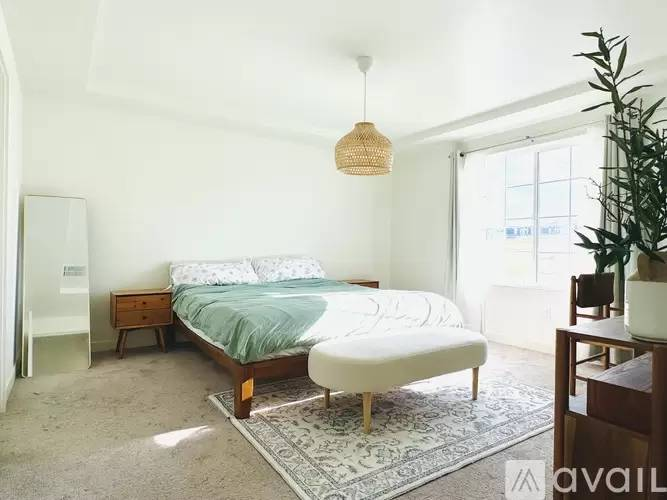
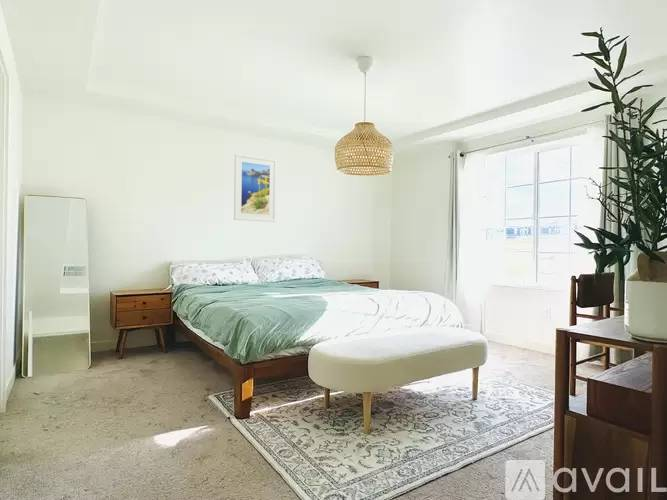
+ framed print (255, 188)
